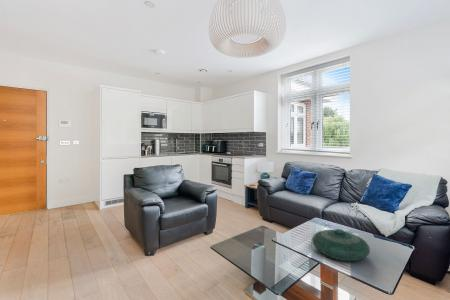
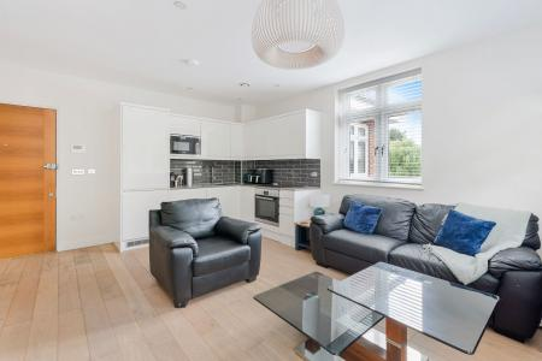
- decorative bowl (339, 241)
